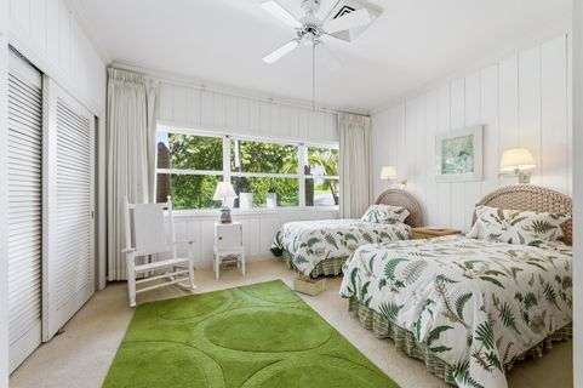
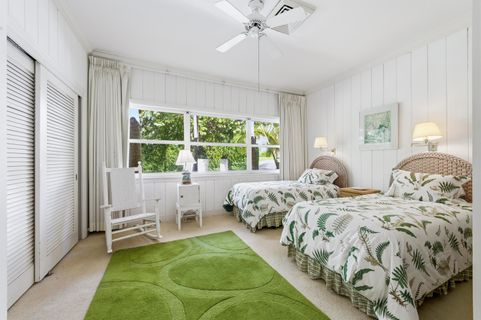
- storage bin (309, 284)
